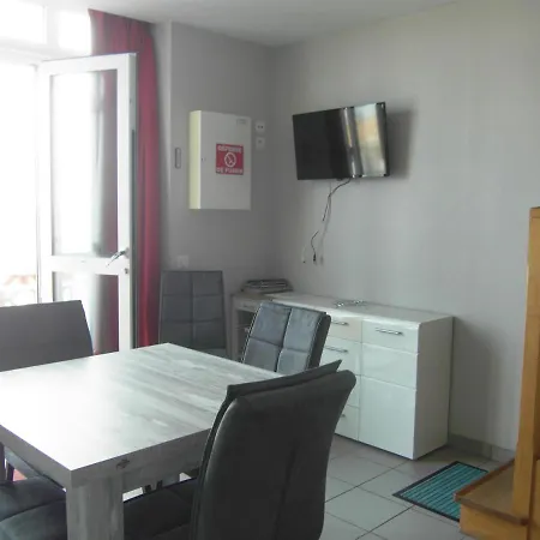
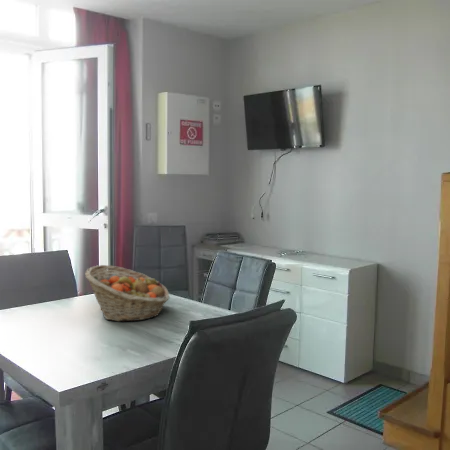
+ fruit basket (128, 290)
